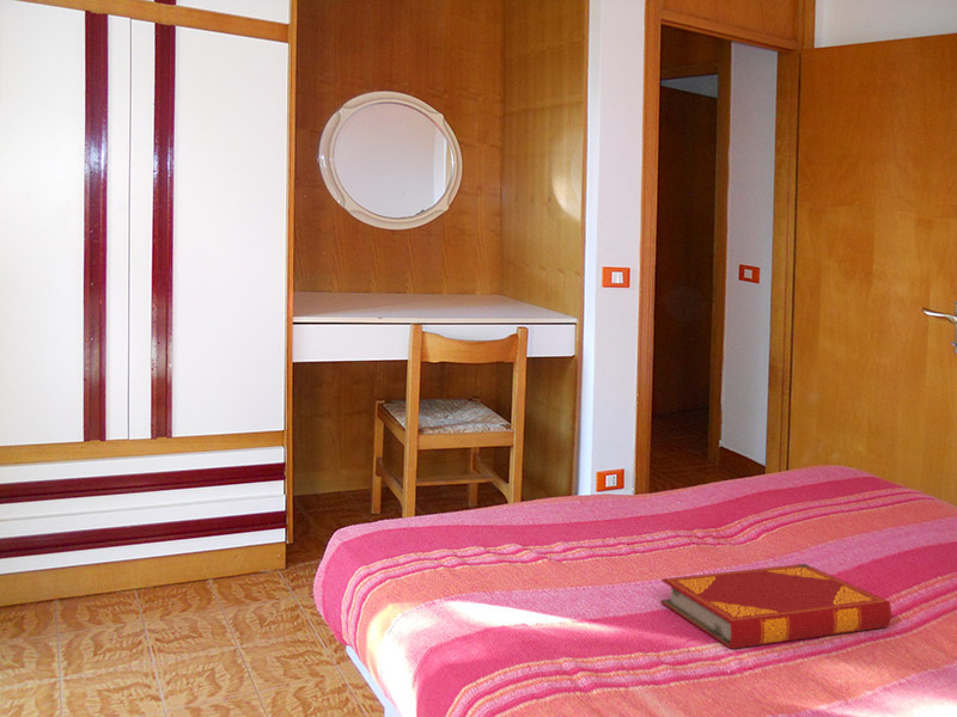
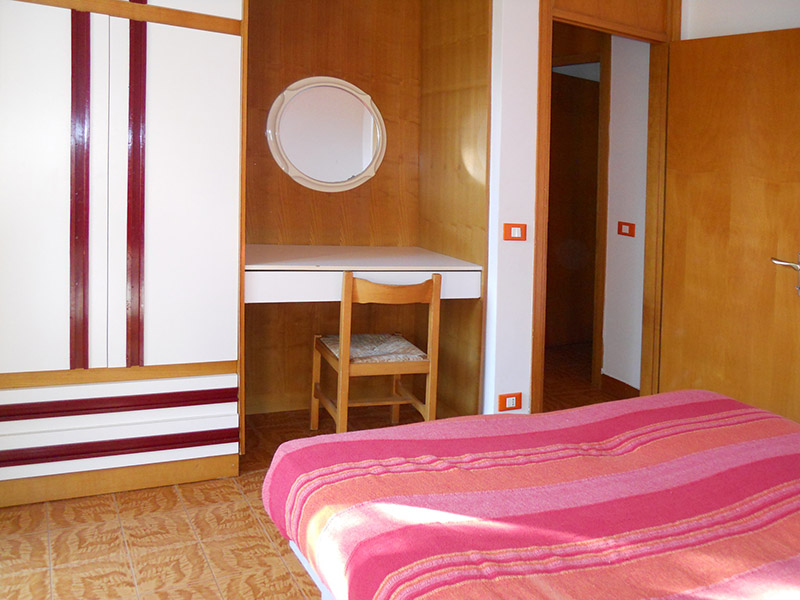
- hardback book (772, 602)
